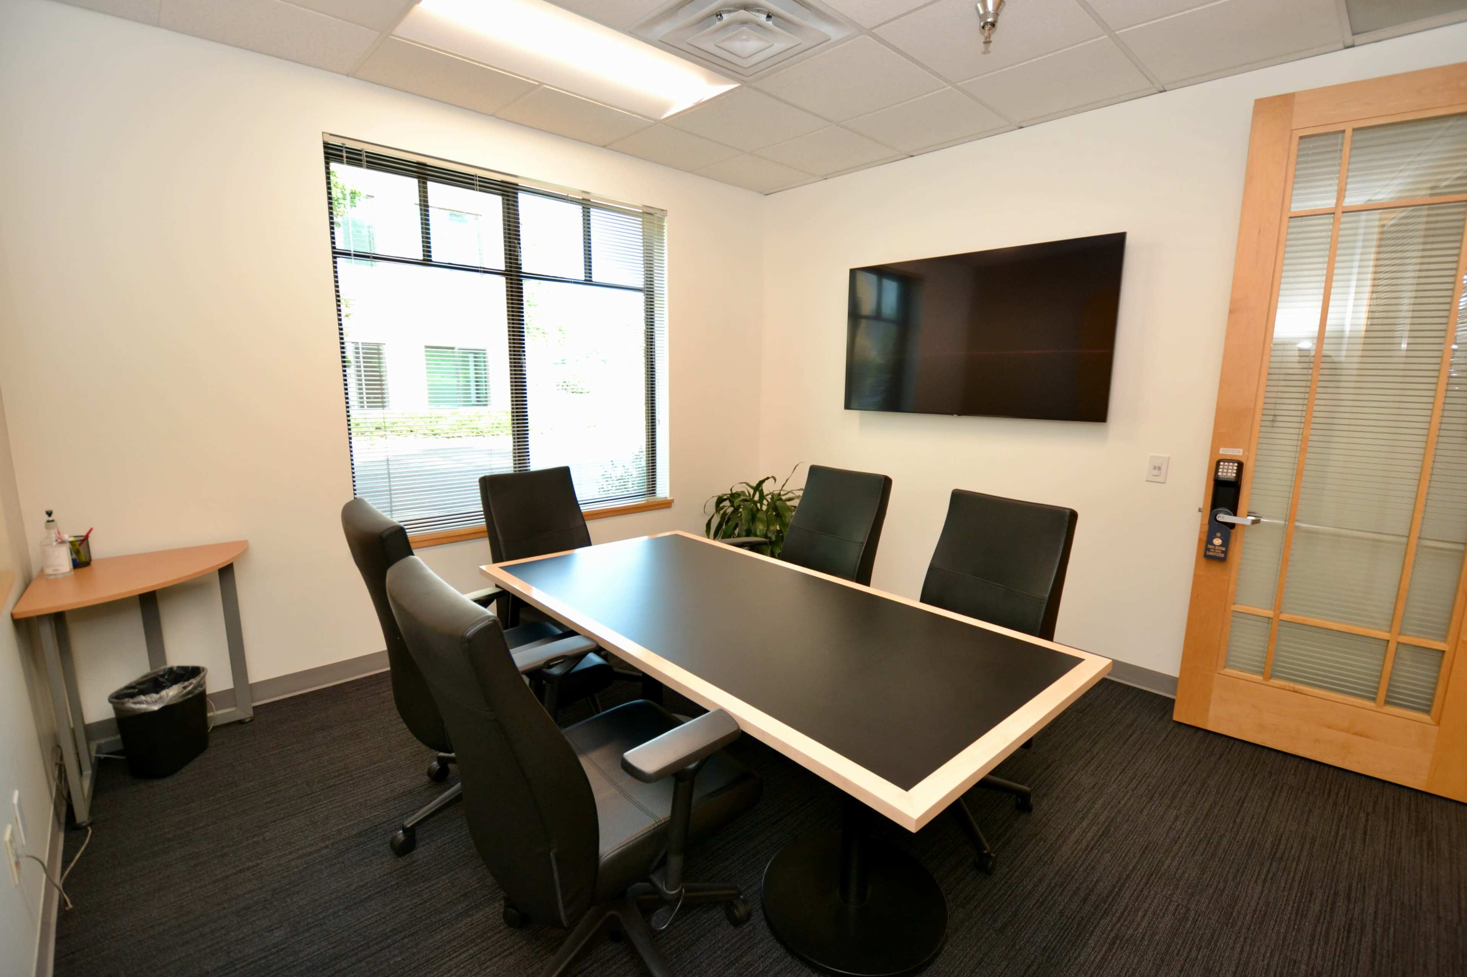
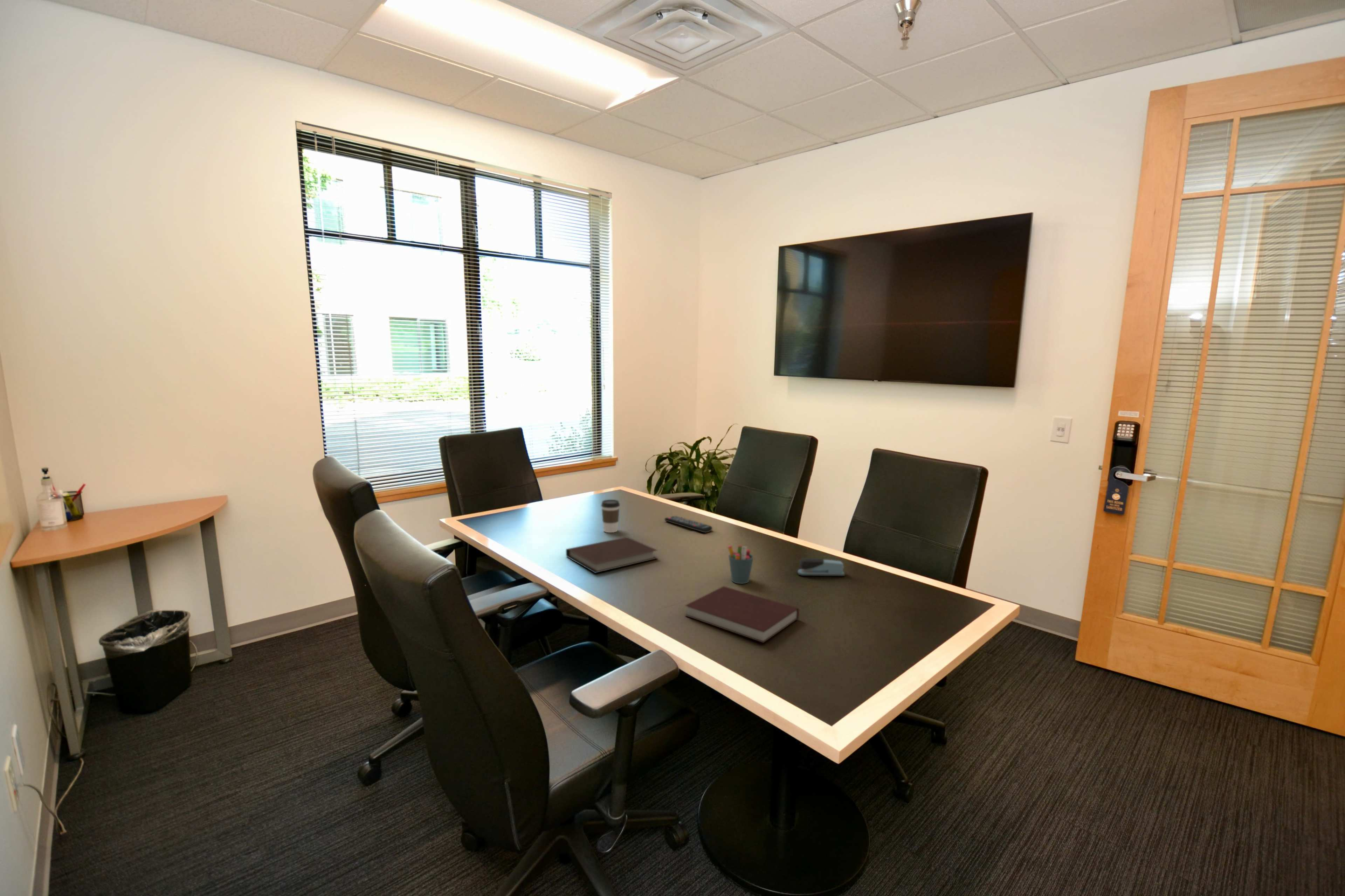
+ notebook (612, 553)
+ pen holder (740, 562)
+ remote control (688, 524)
+ coffee cup (611, 516)
+ notebook (742, 612)
+ stapler (821, 567)
